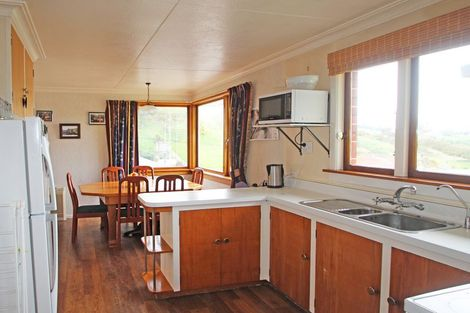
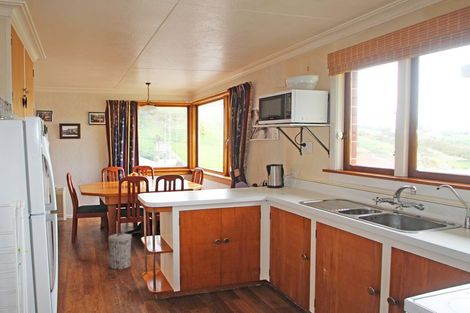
+ trash can (120, 250)
